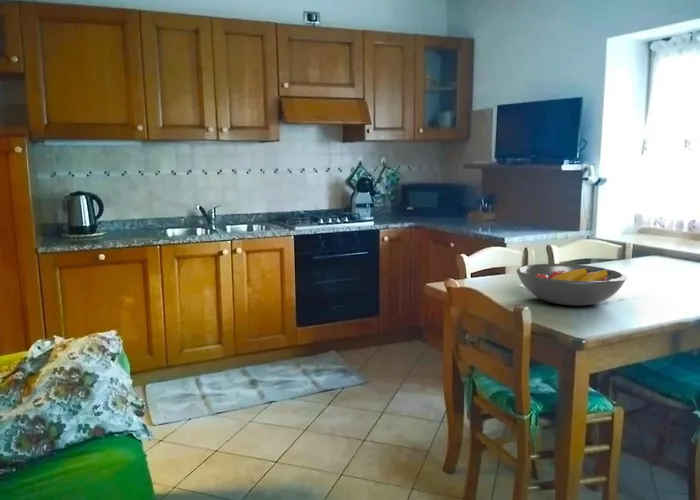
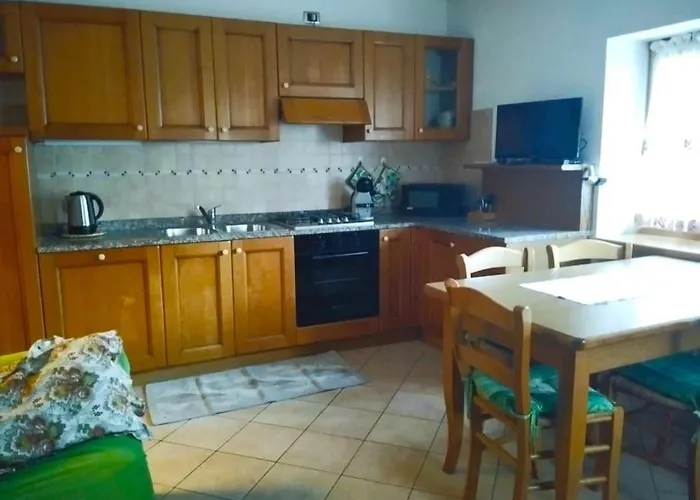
- fruit bowl (569, 282)
